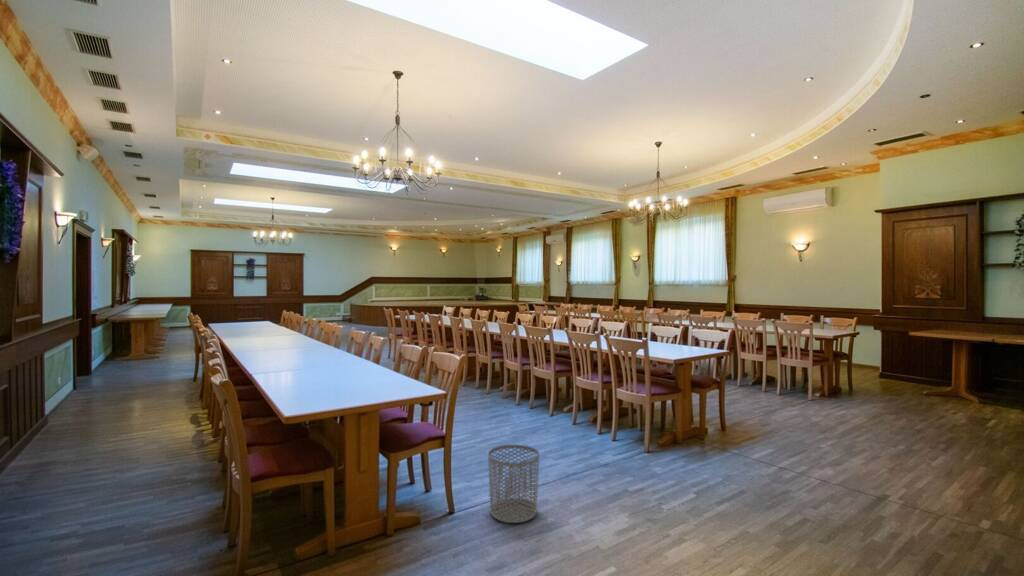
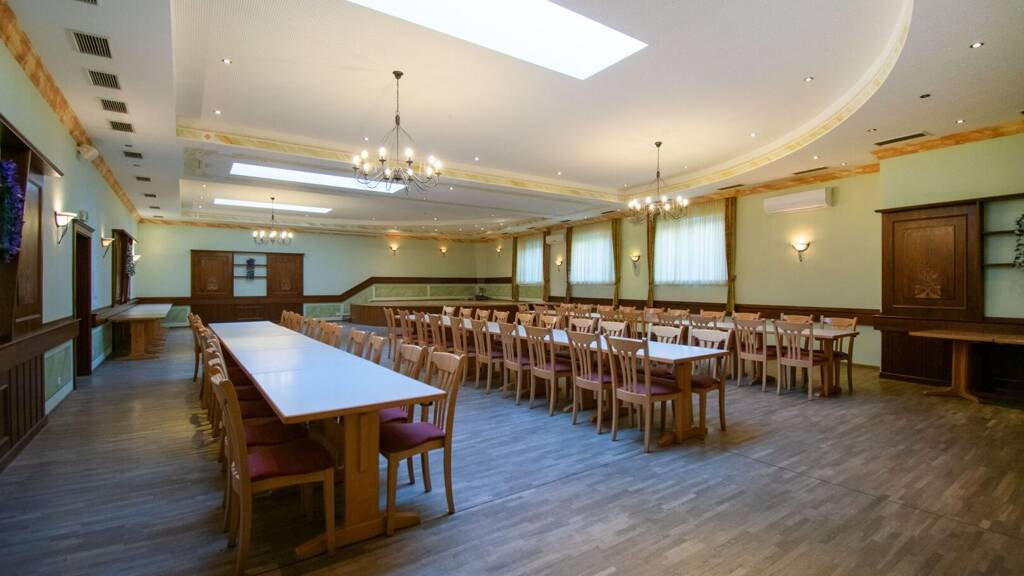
- waste bin (514, 482)
